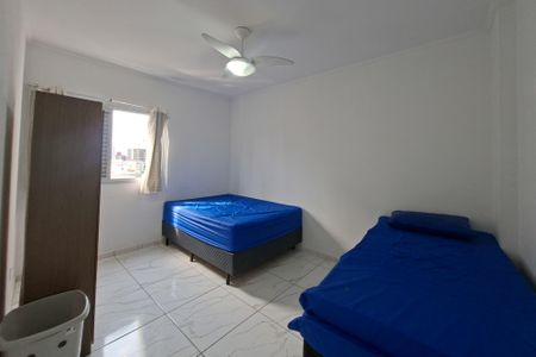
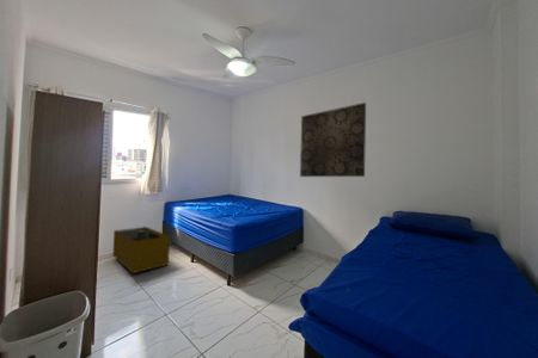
+ storage bin (140, 246)
+ wall art (330, 143)
